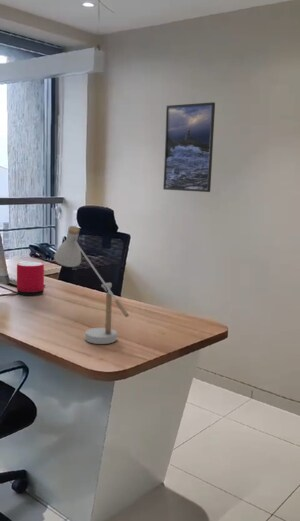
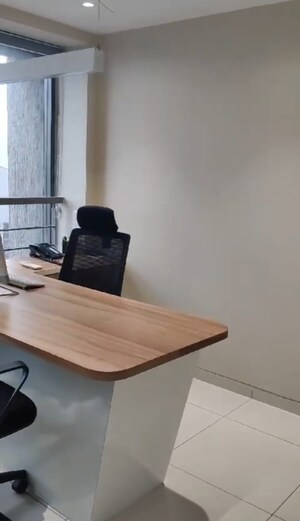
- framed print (188, 148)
- desk lamp (98, 276)
- speaker (30, 278)
